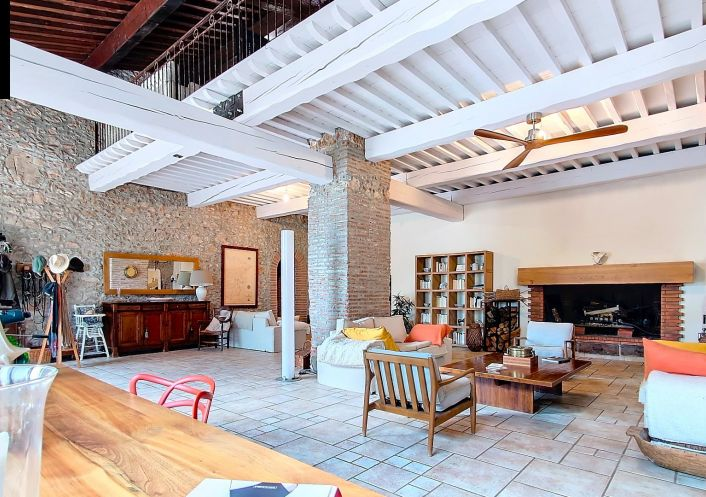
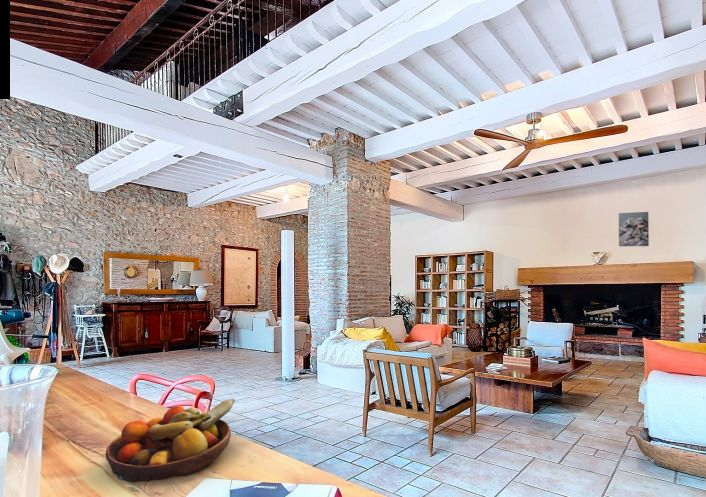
+ fruit bowl (172, 432)
+ wall art (633, 229)
